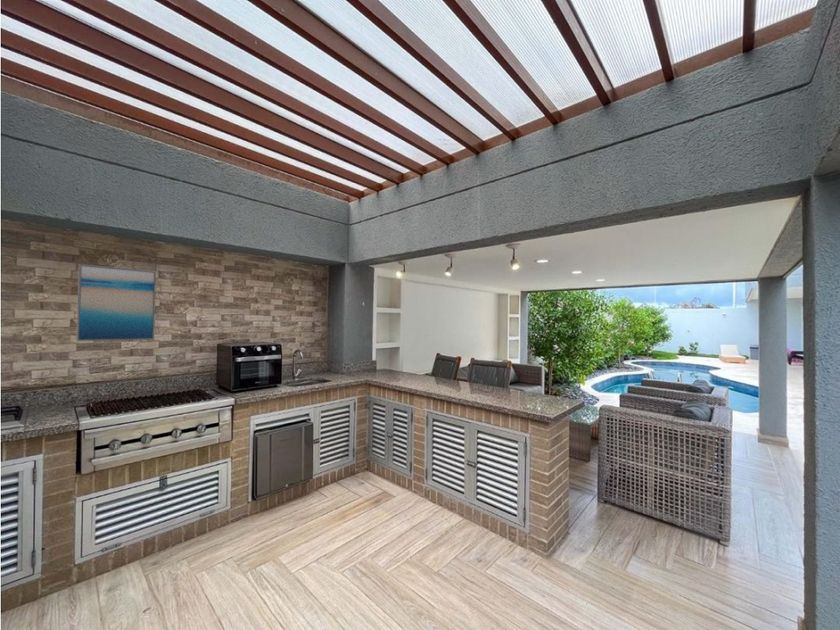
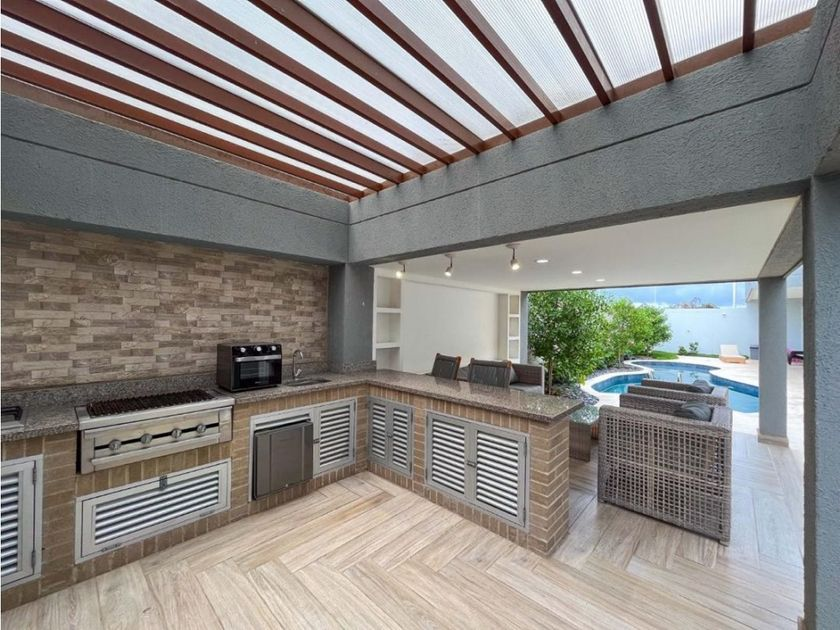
- wall art (118, 304)
